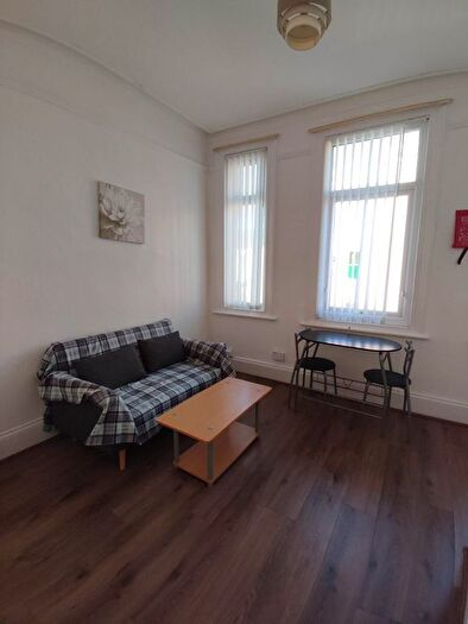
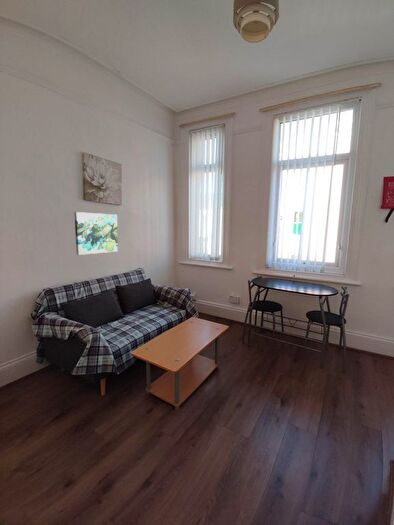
+ wall art (97, 233)
